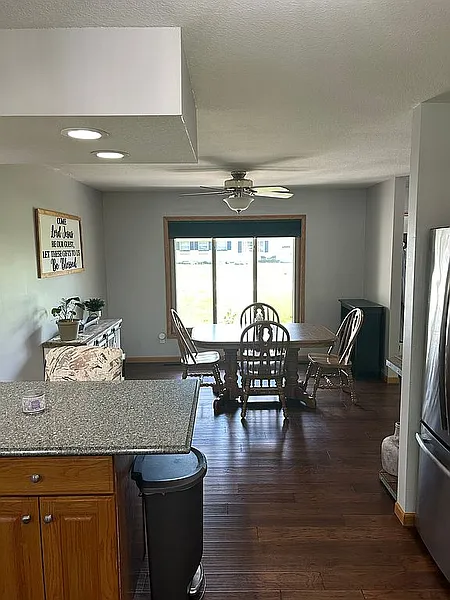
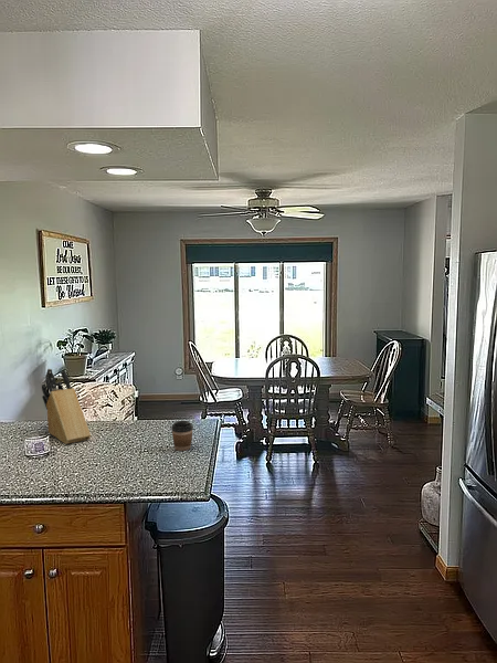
+ knife block (64, 402)
+ coffee cup (182, 434)
